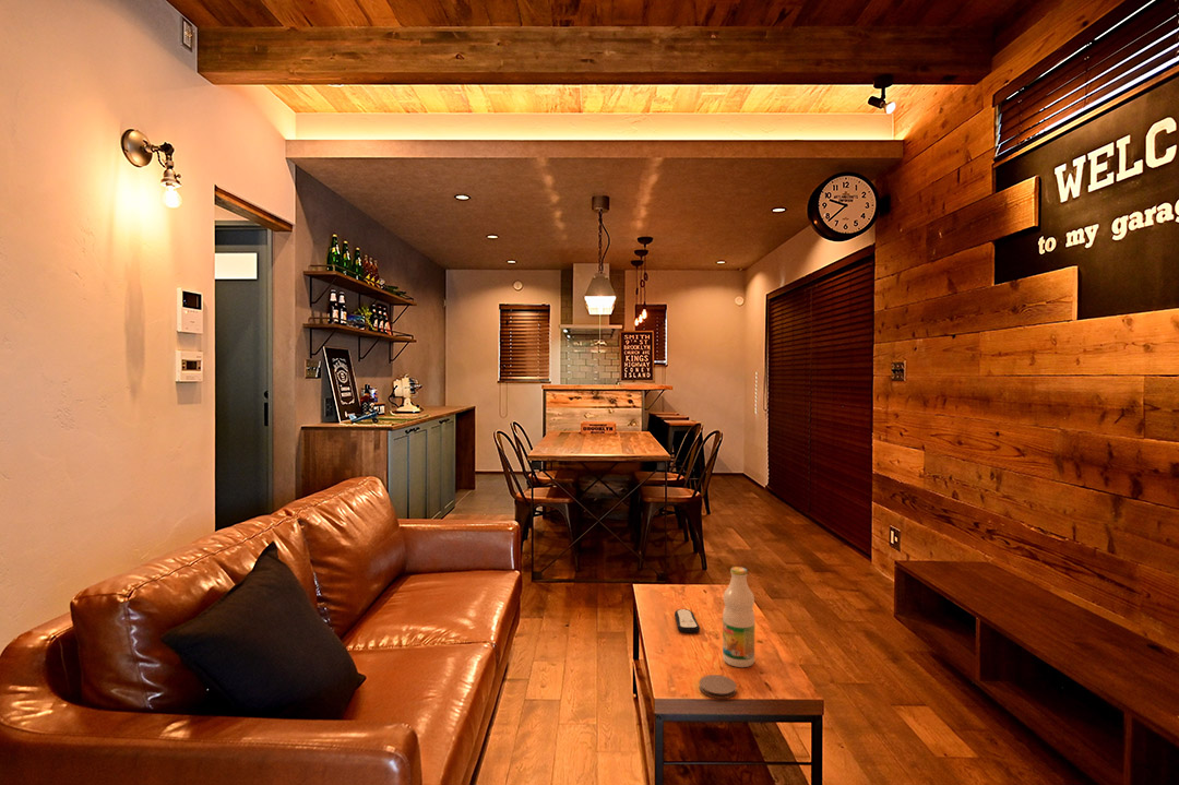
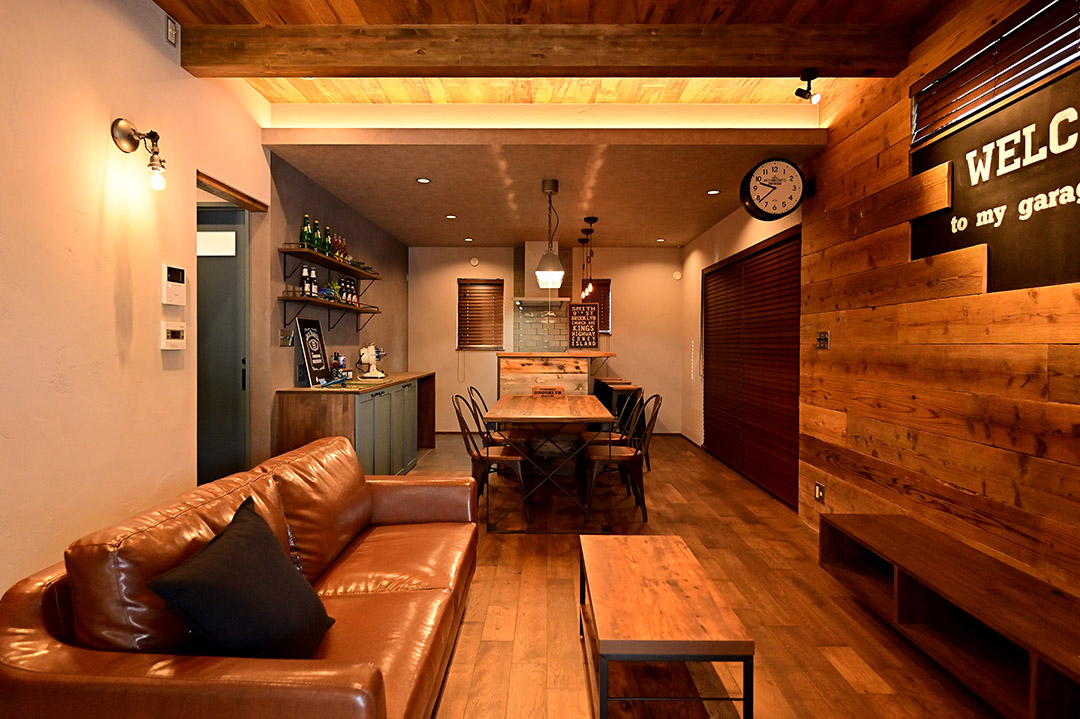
- coaster (717, 686)
- remote control (686, 620)
- bottle (738, 615)
